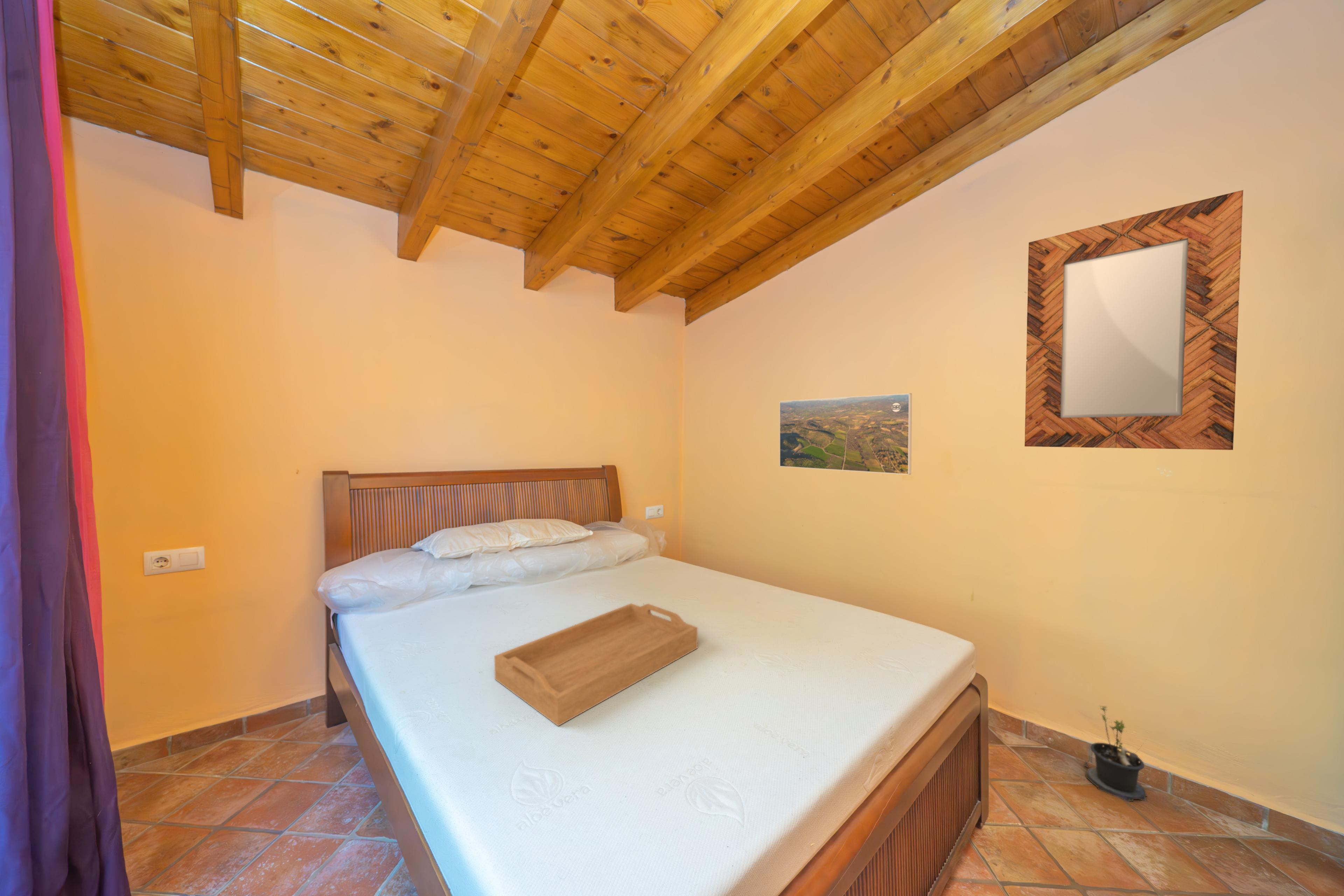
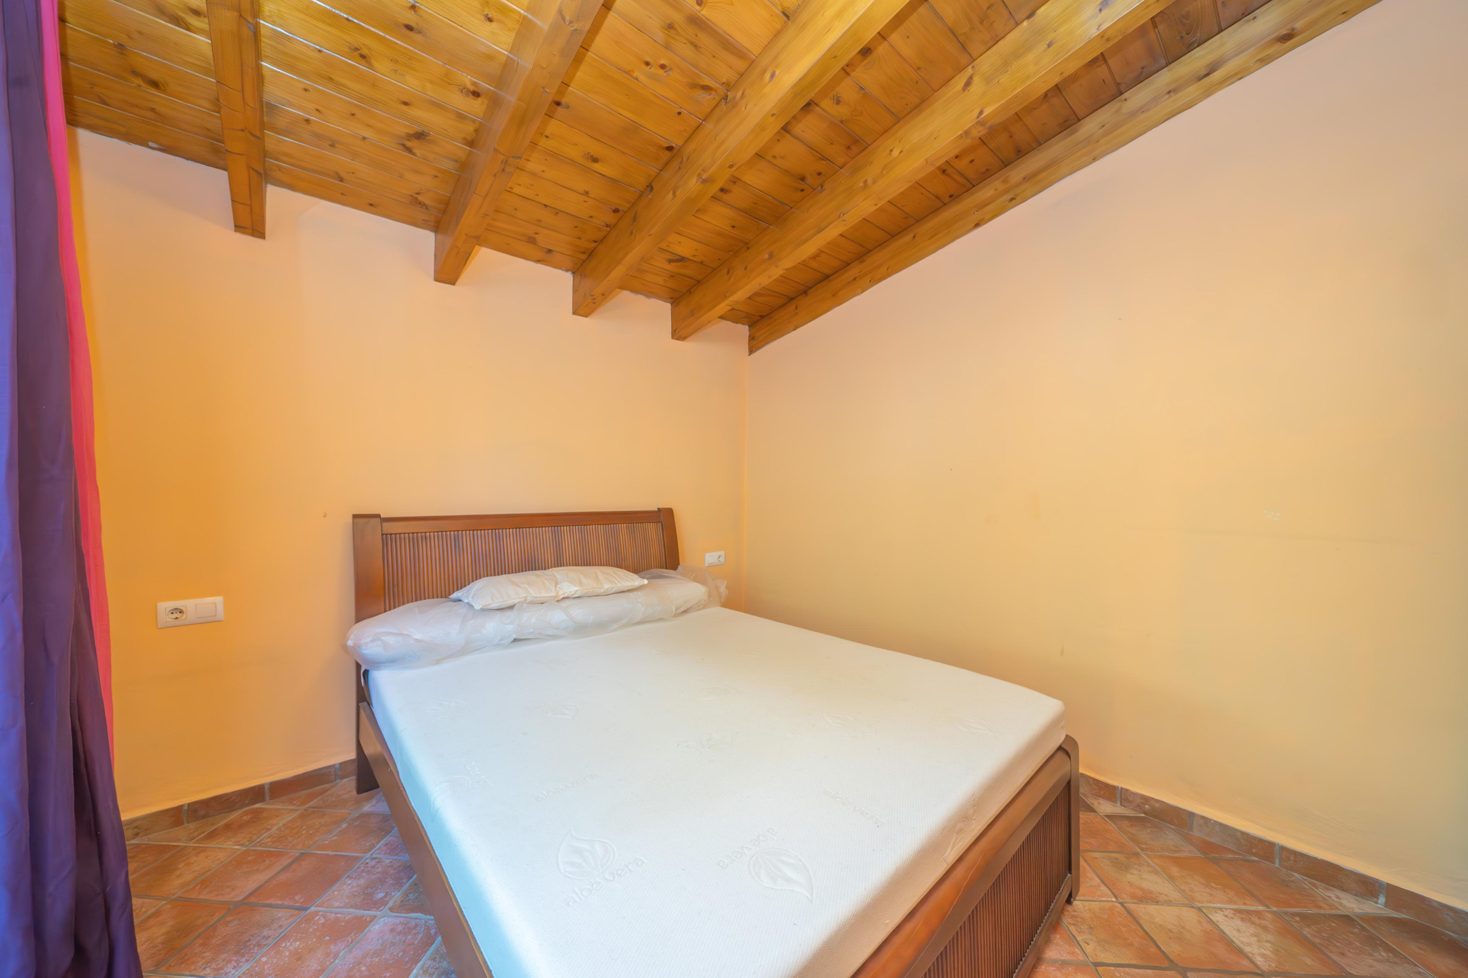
- serving tray (602, 648)
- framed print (838, 434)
- home mirror (1120, 335)
- potted plant (1115, 747)
